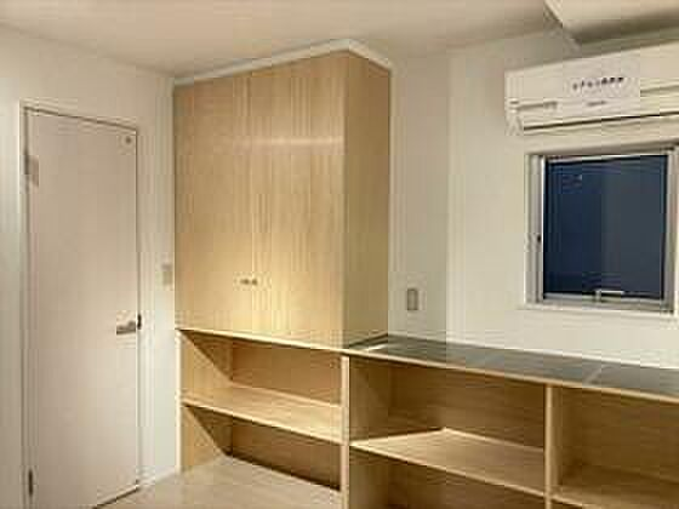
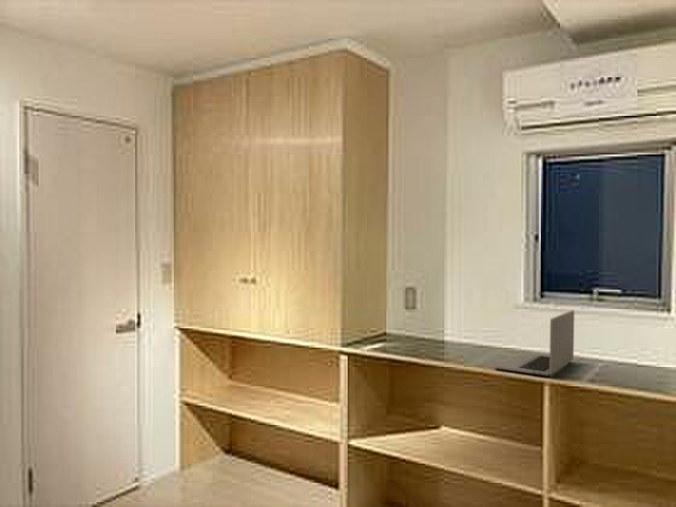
+ laptop (530, 352)
